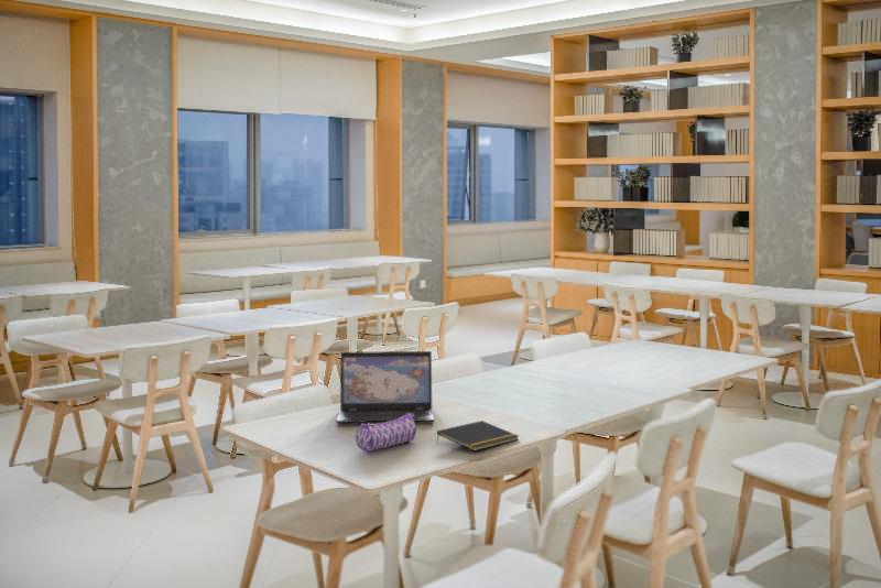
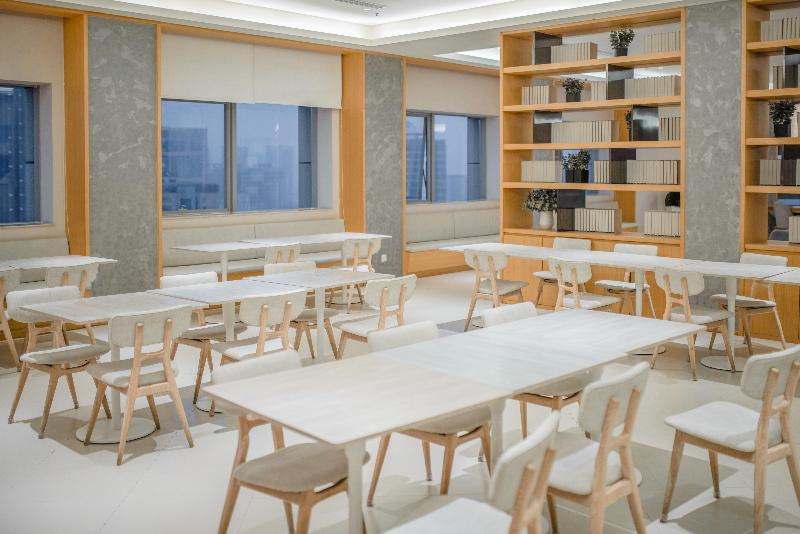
- laptop (385, 385)
- pencil case (385, 432)
- notepad (478, 435)
